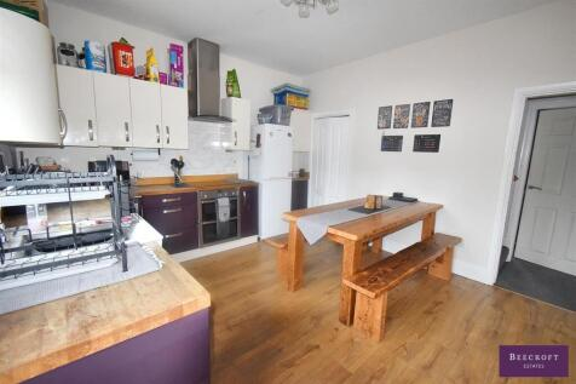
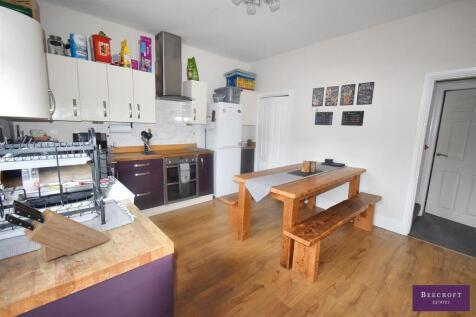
+ knife block (61, 223)
